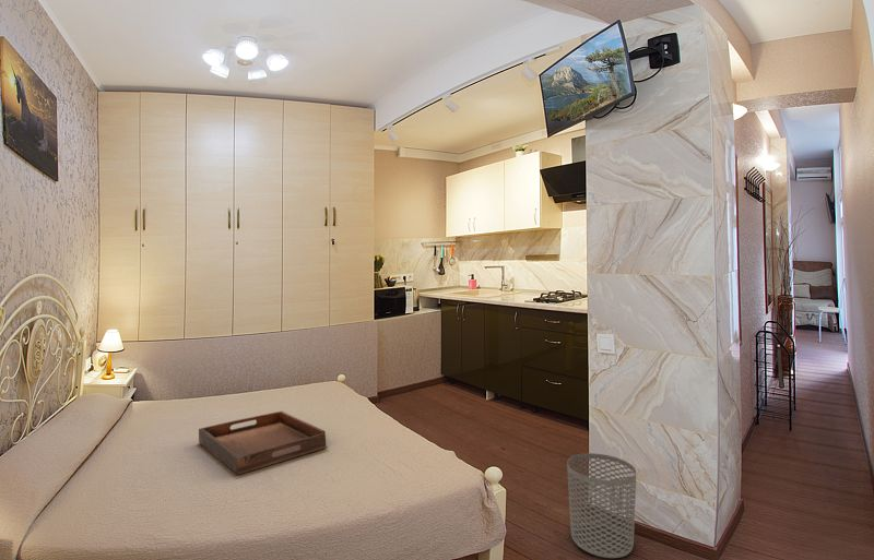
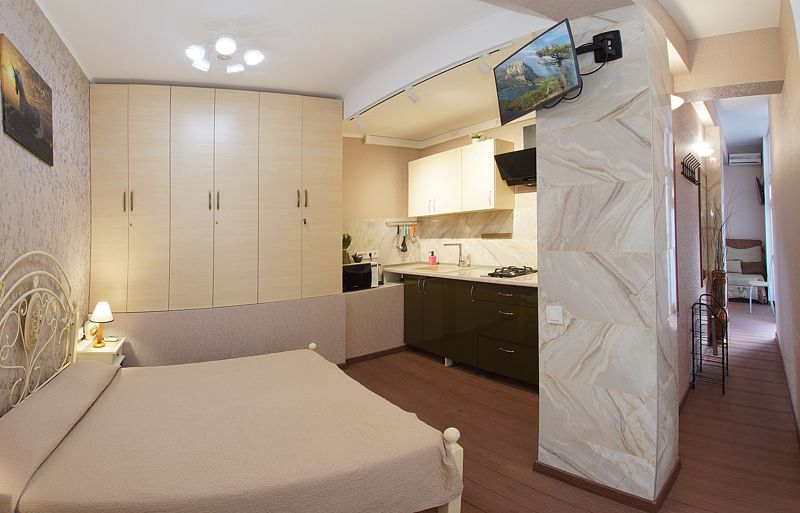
- serving tray (262, 438)
- waste bin (601, 503)
